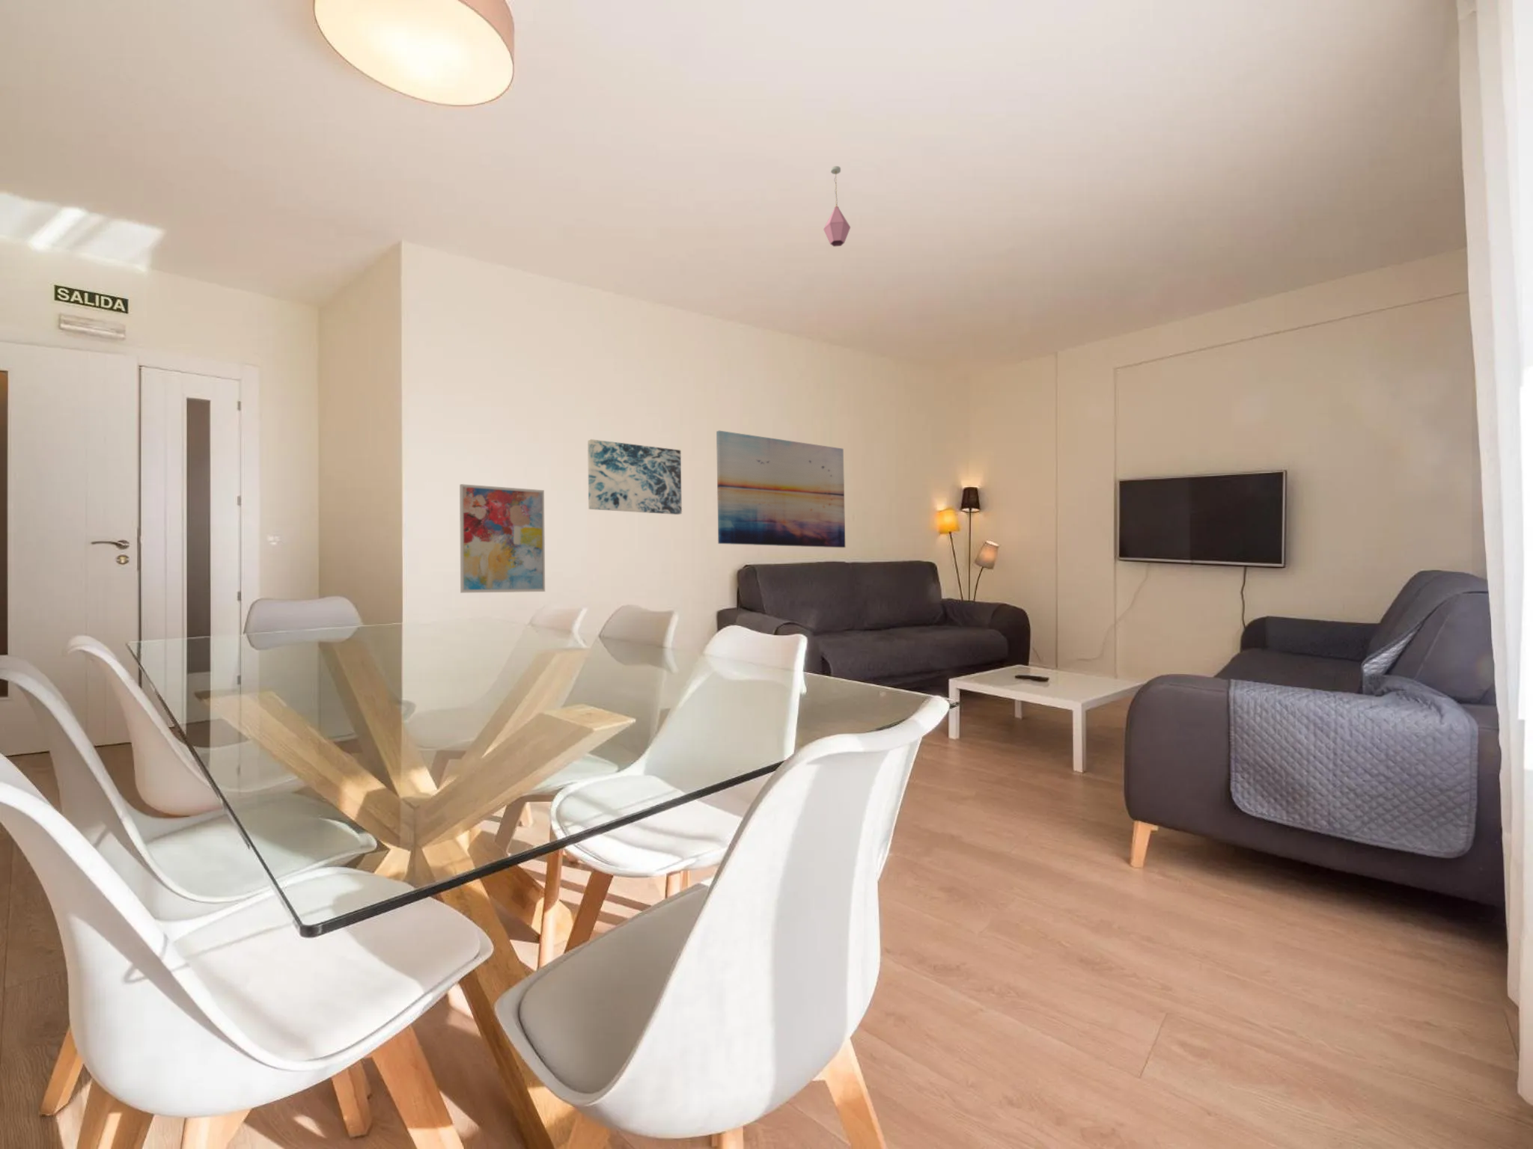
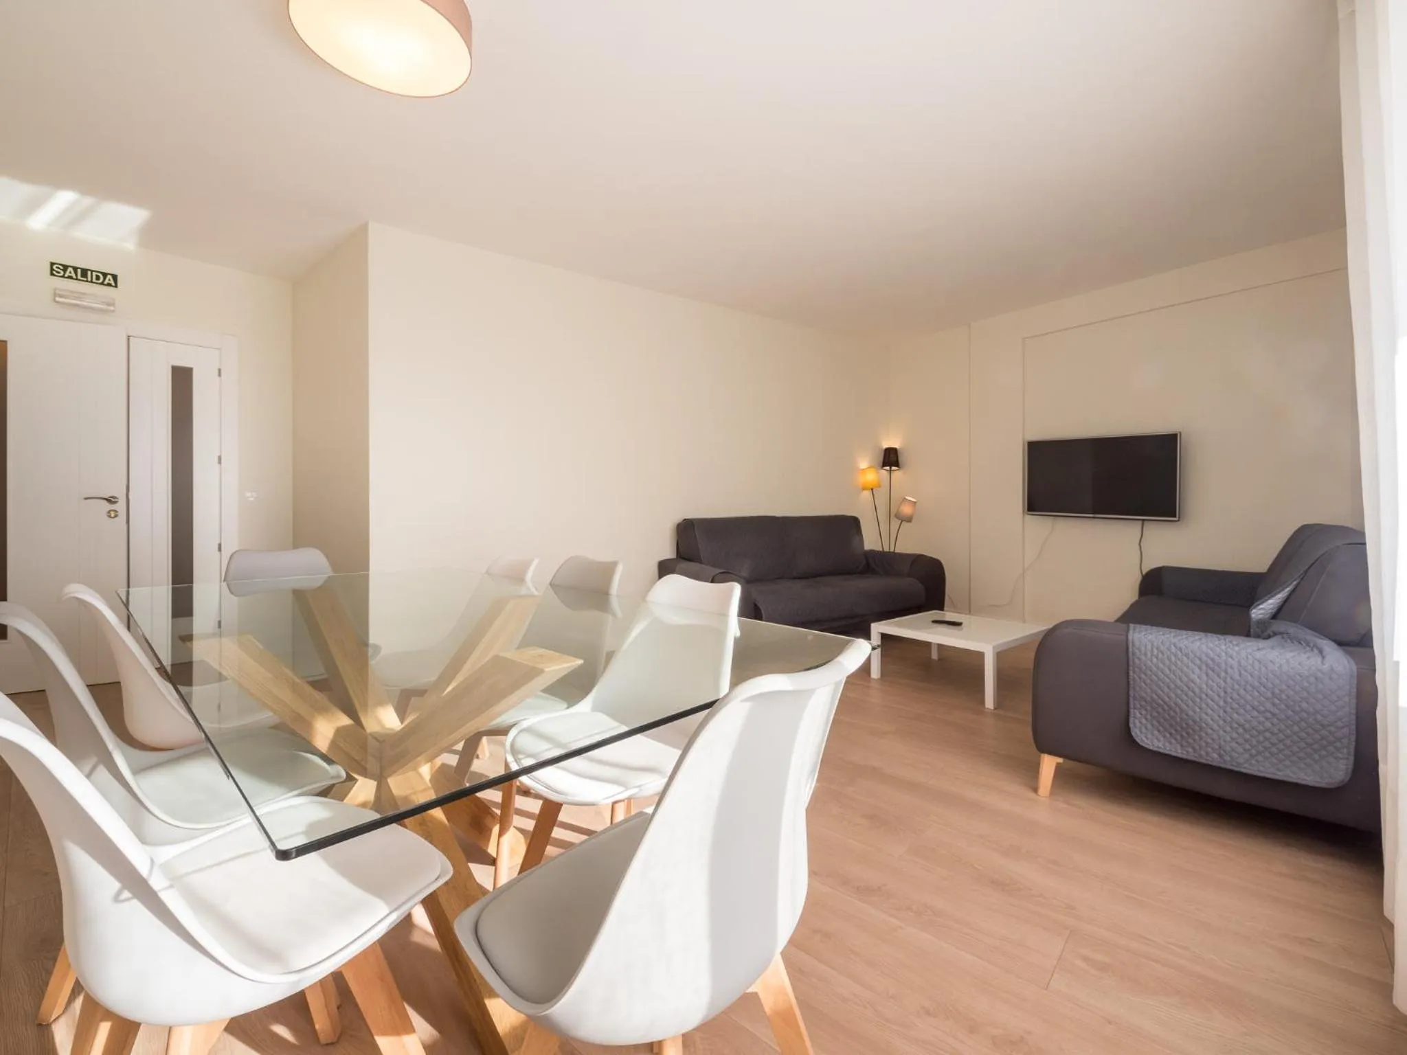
- pendant light (837, 205)
- wall art (503, 539)
- wall art (785, 492)
- wall art (636, 478)
